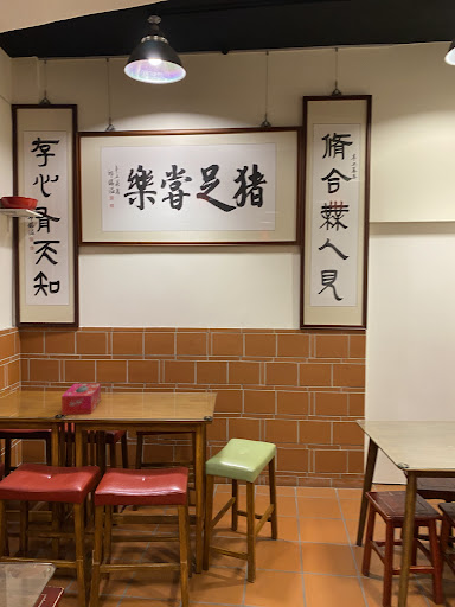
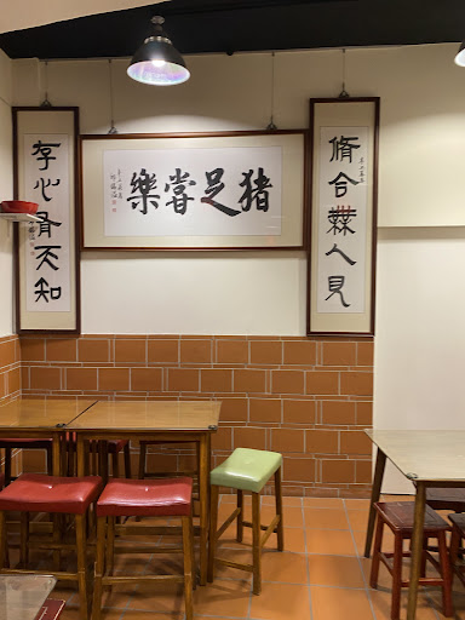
- tissue box (82, 397)
